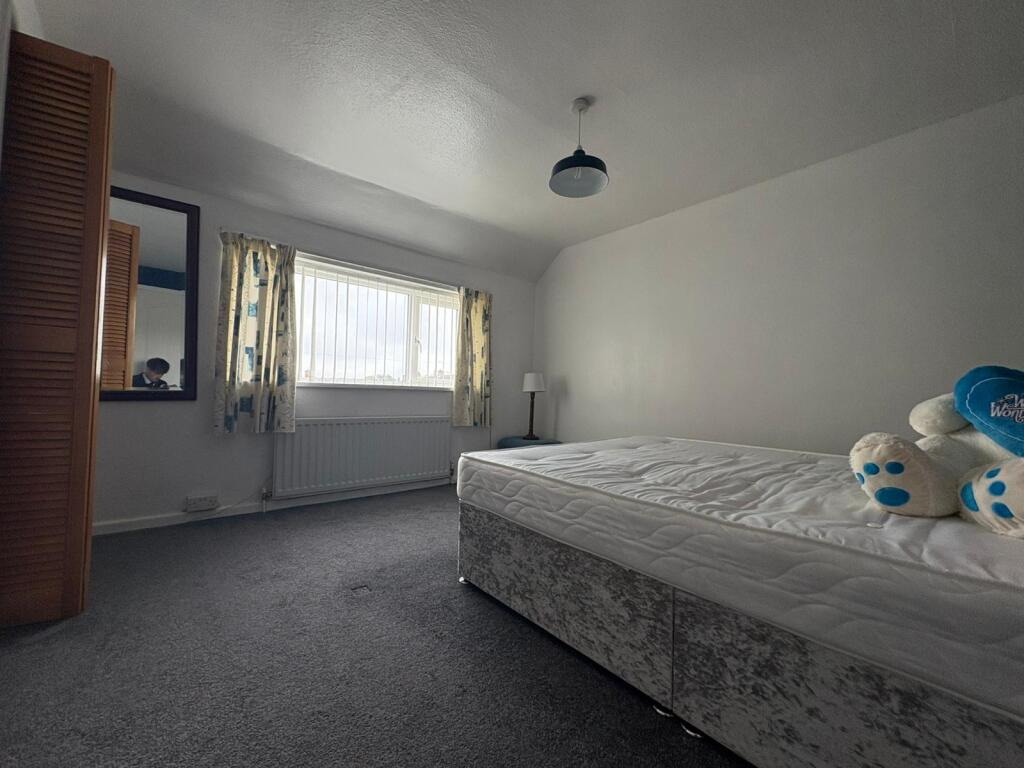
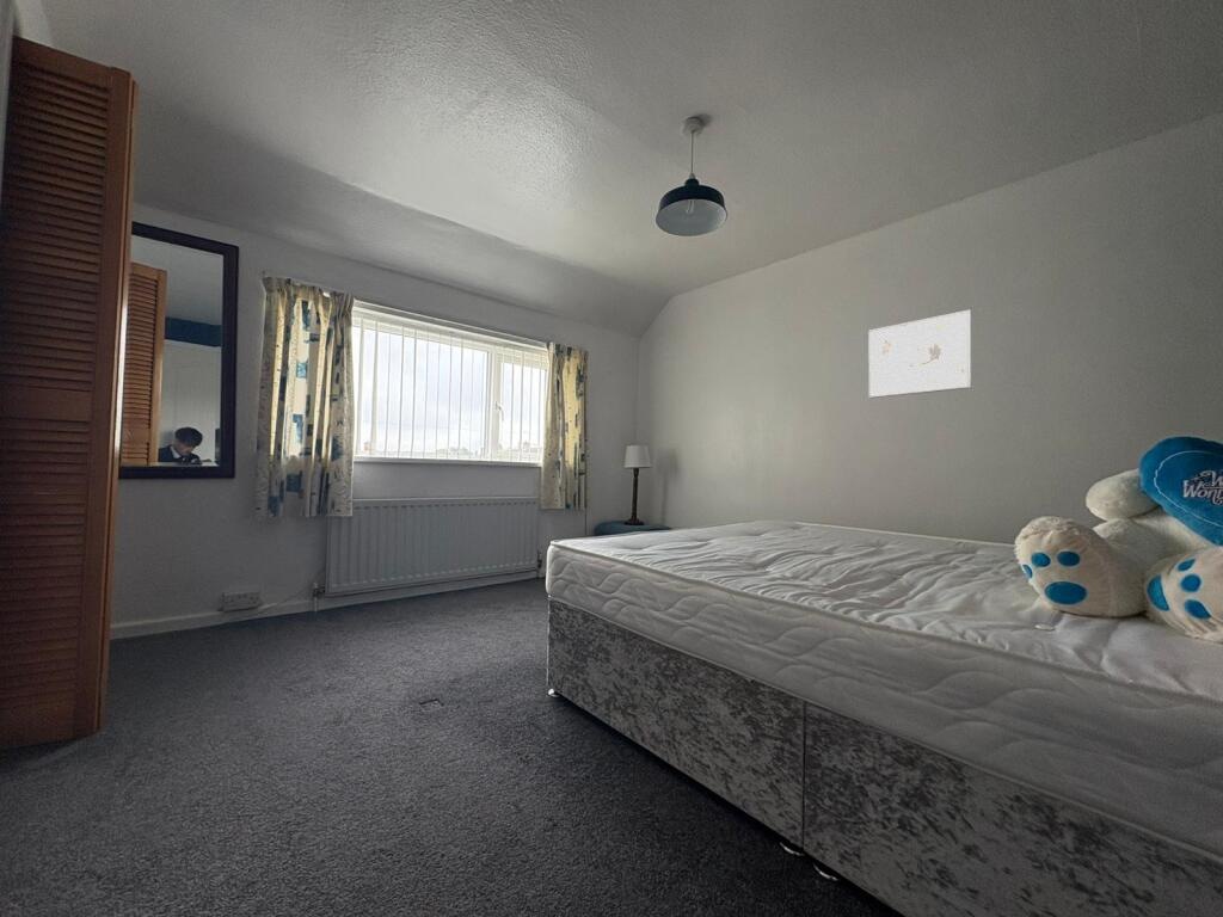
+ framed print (916, 357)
